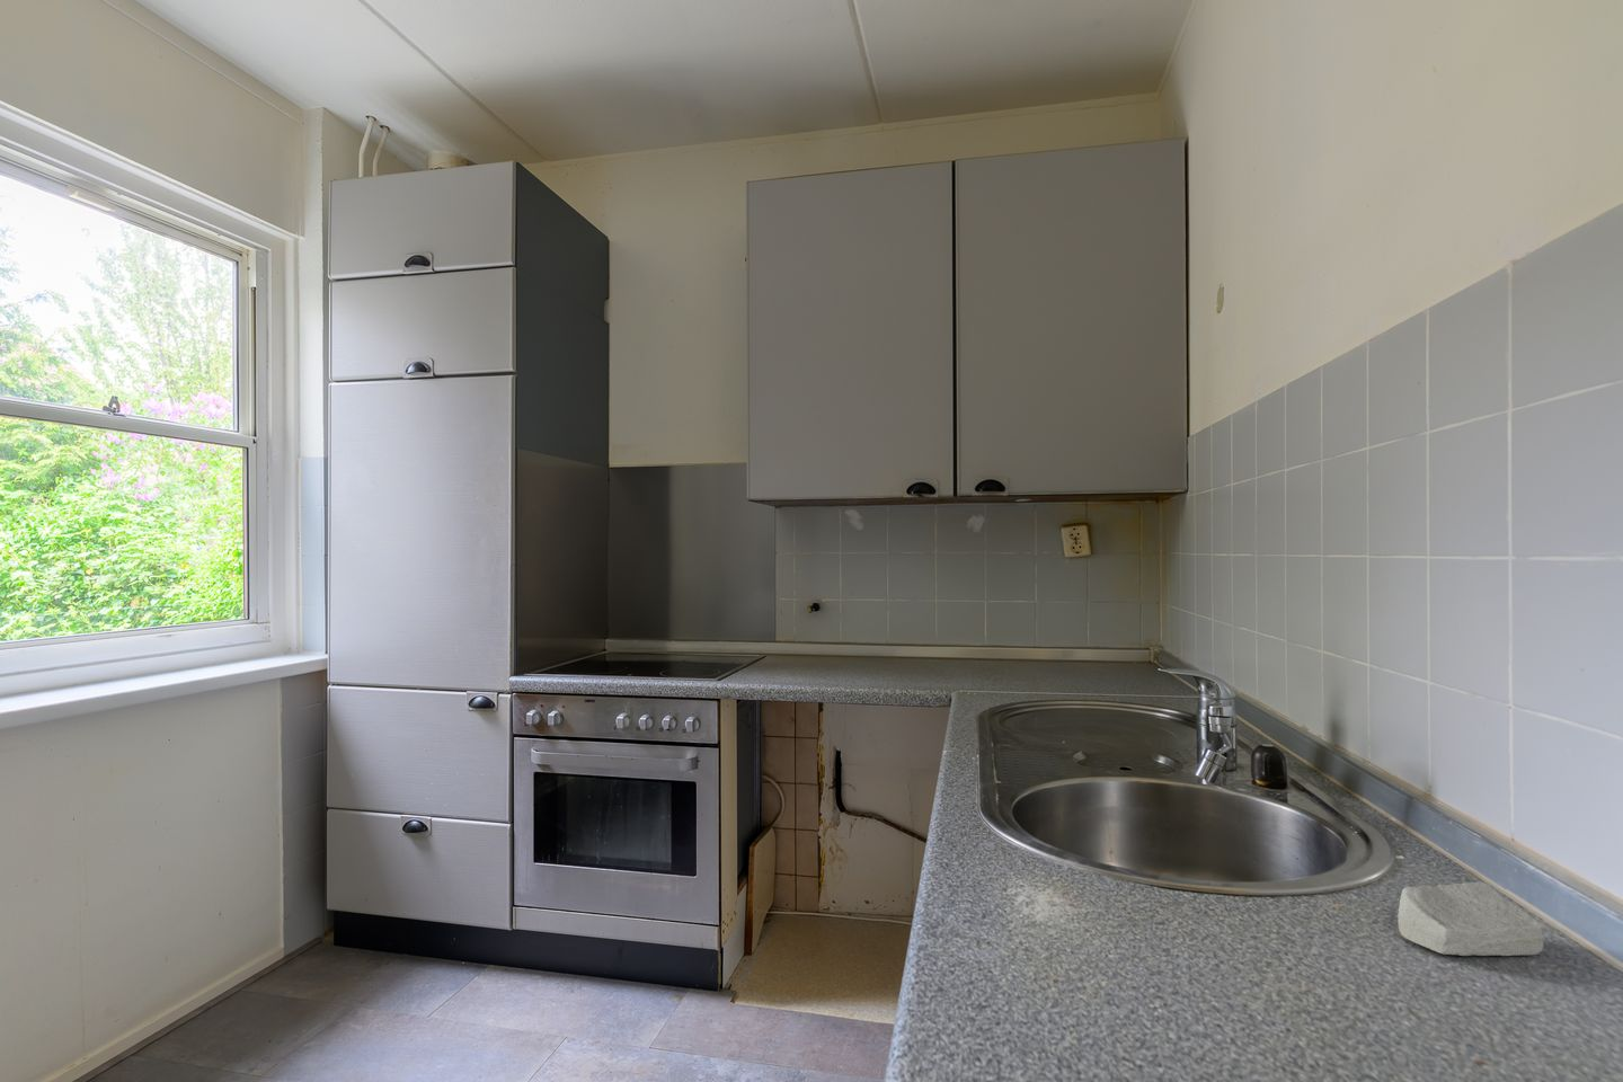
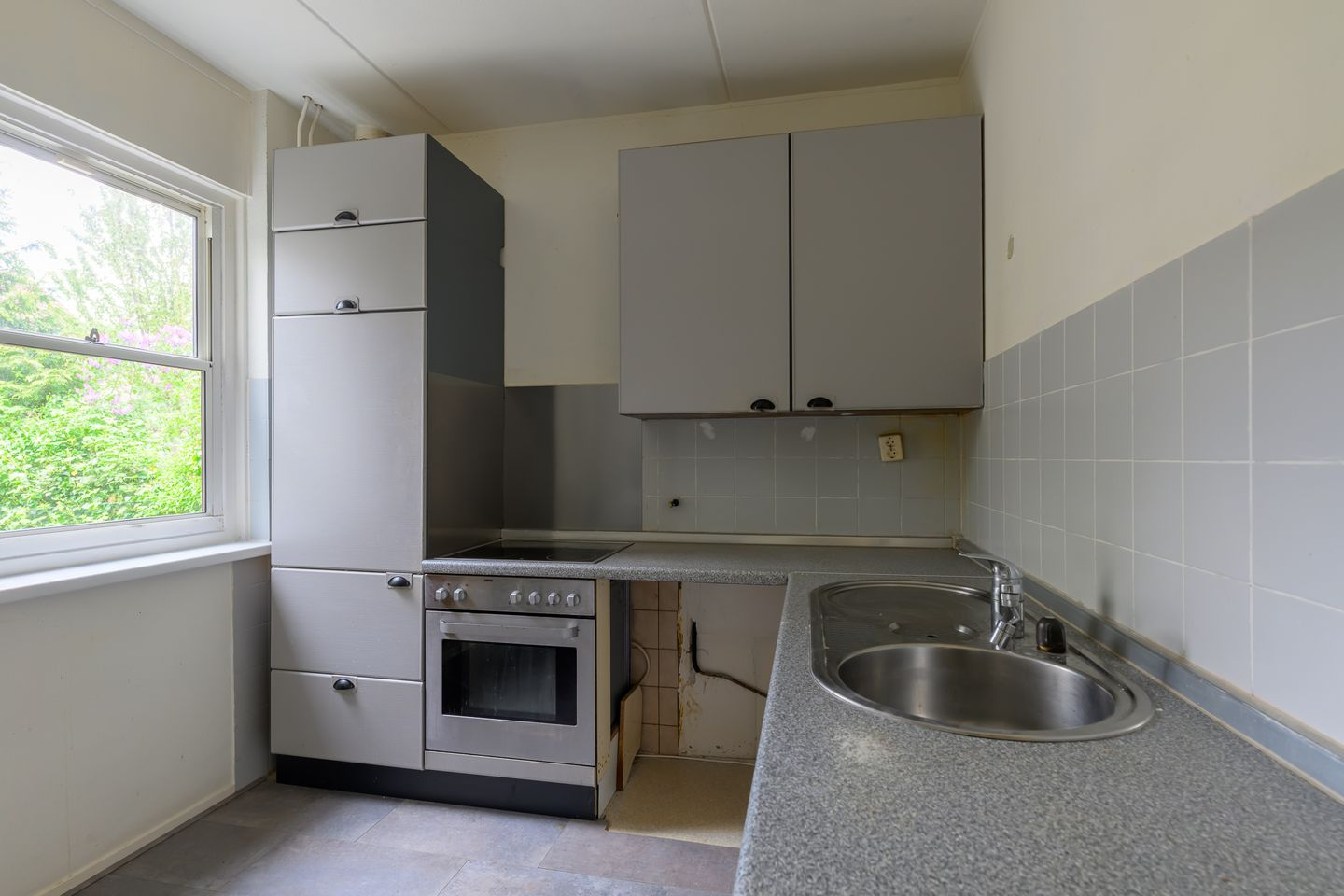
- soap bar (1462, 918)
